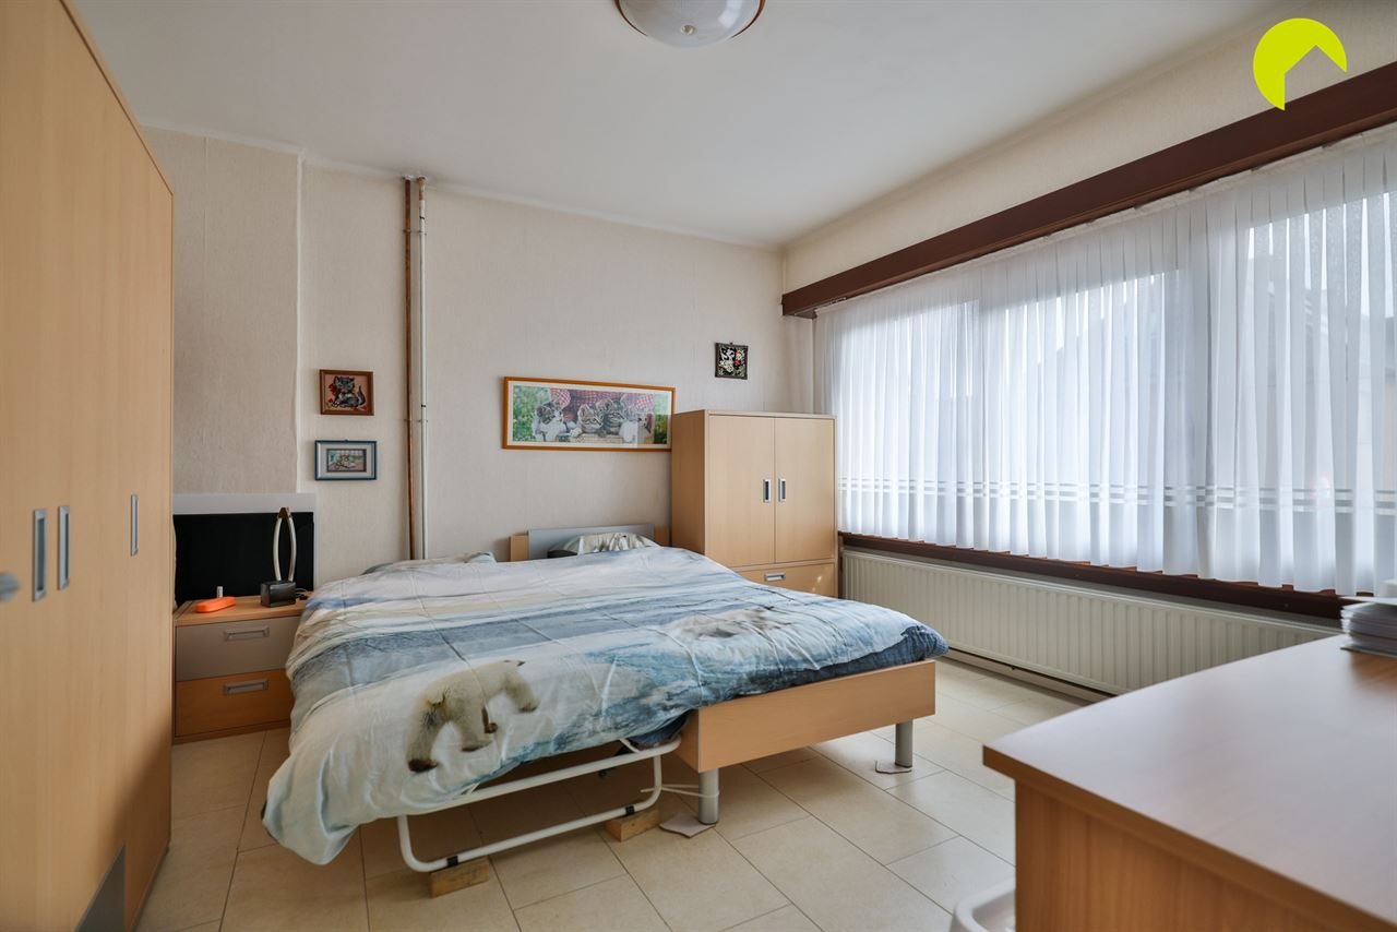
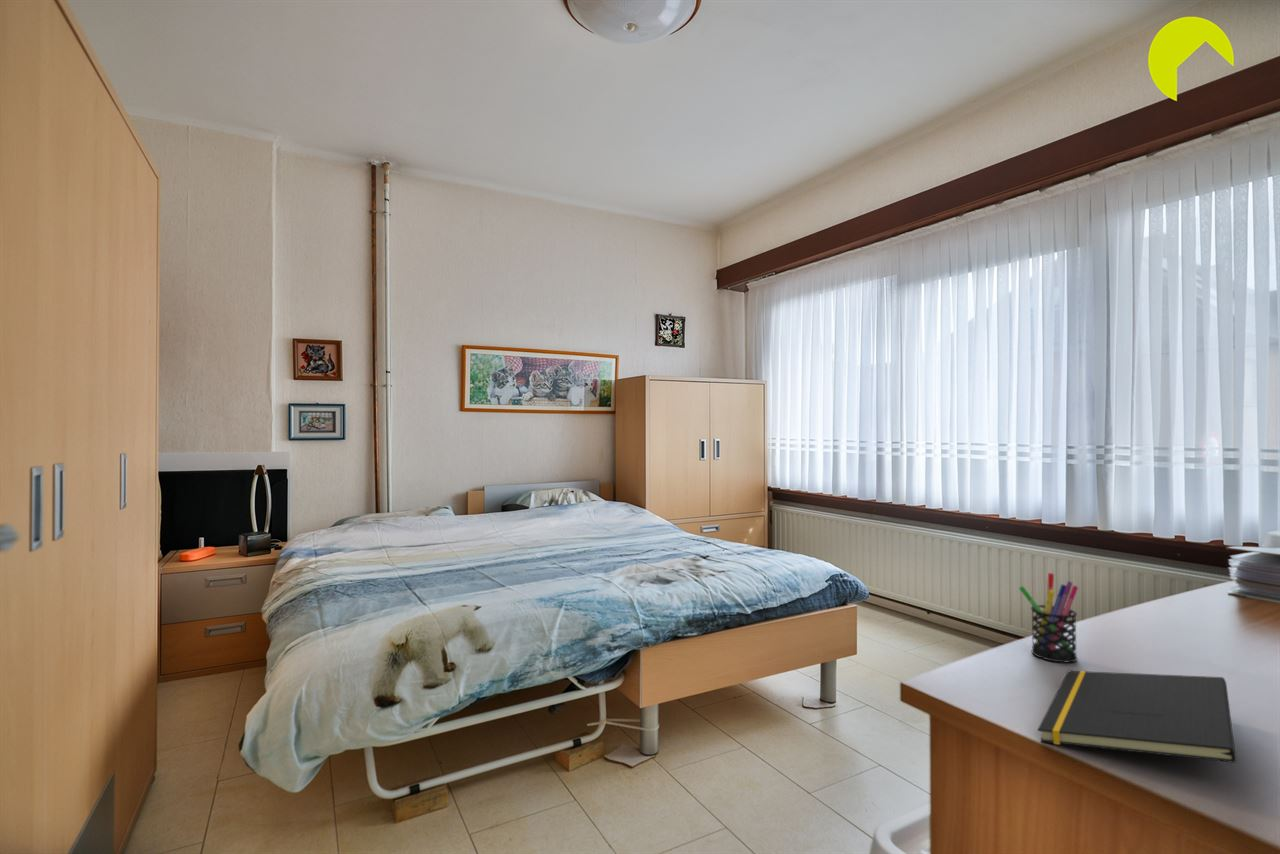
+ pen holder (1048, 615)
+ notepad (1136, 708)
